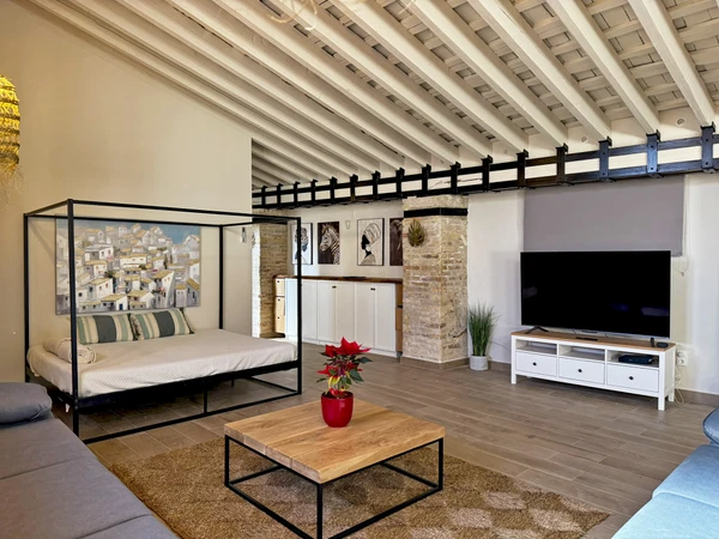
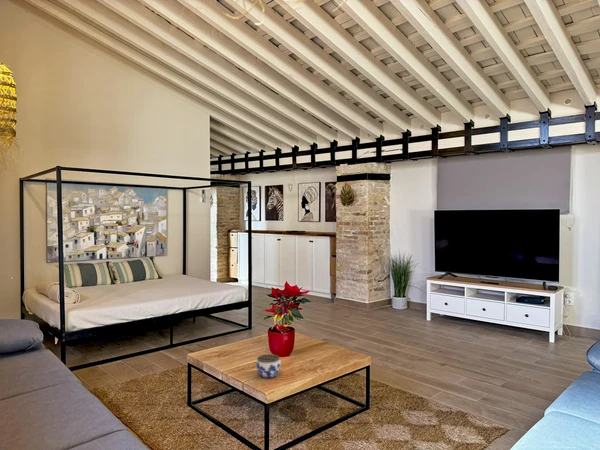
+ jar (268, 366)
